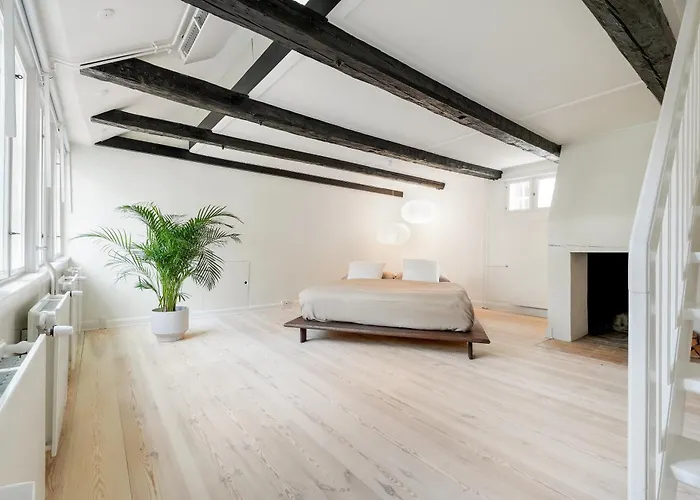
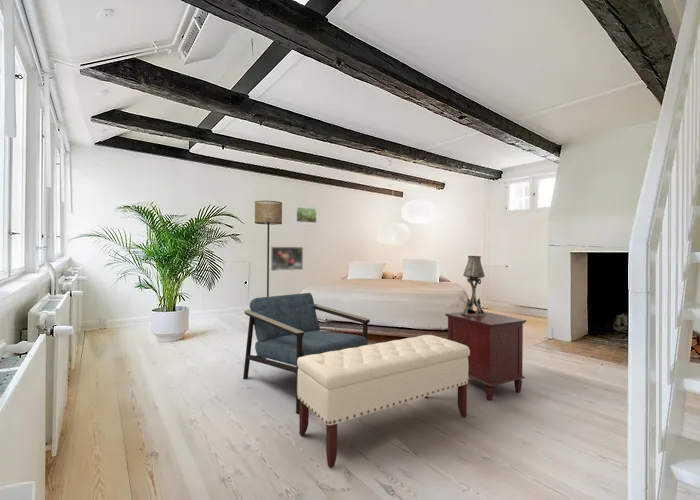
+ nightstand (483, 351)
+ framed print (287, 258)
+ table lamp (473, 284)
+ bench (387, 387)
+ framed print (306, 215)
+ floor lamp (268, 270)
+ armchair (304, 341)
